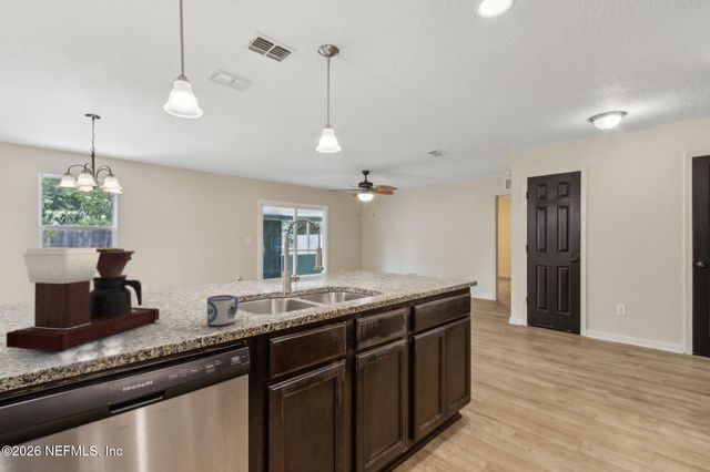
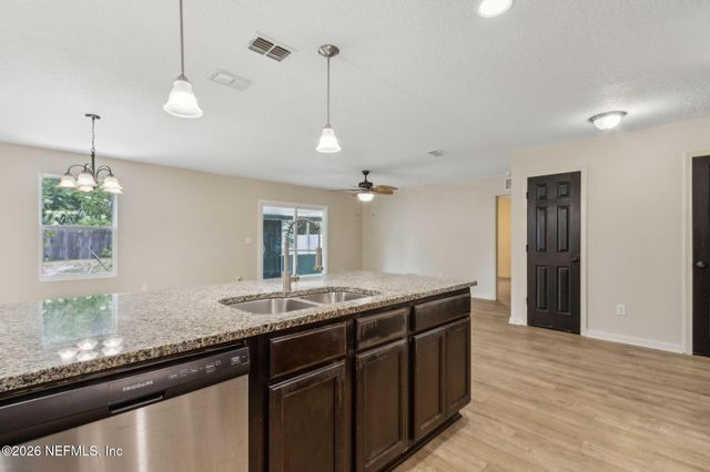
- mug (224, 308)
- coffee maker (93, 290)
